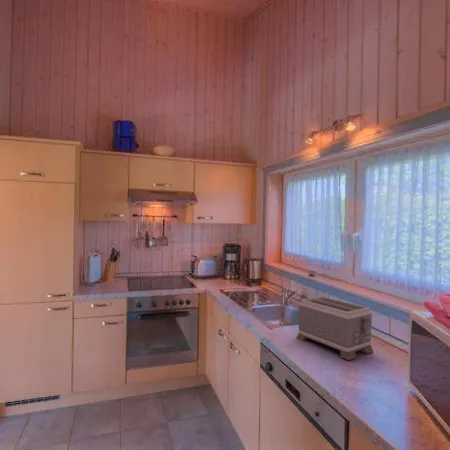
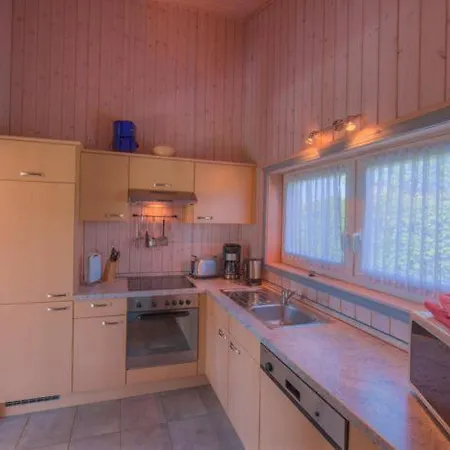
- toaster (335, 324)
